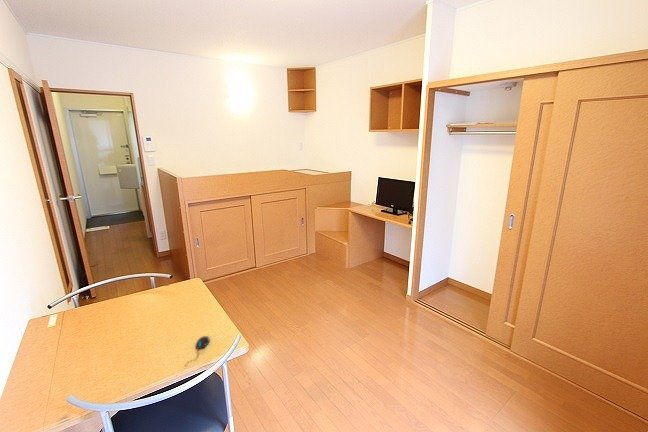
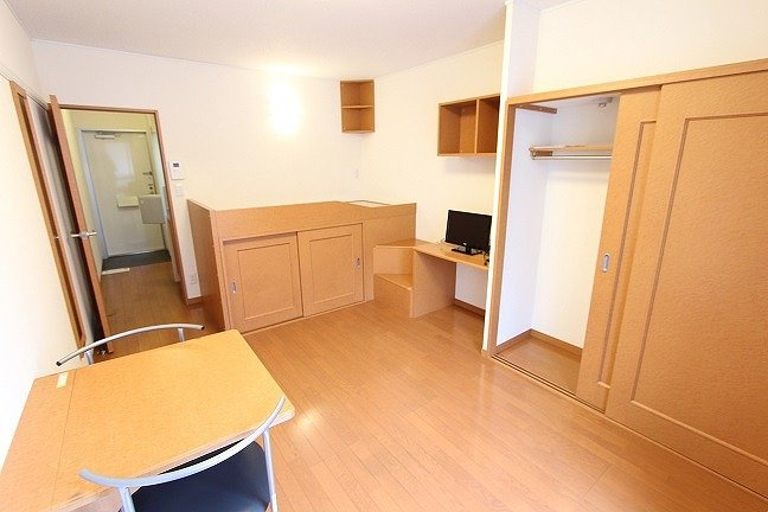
- mouse (196, 347)
